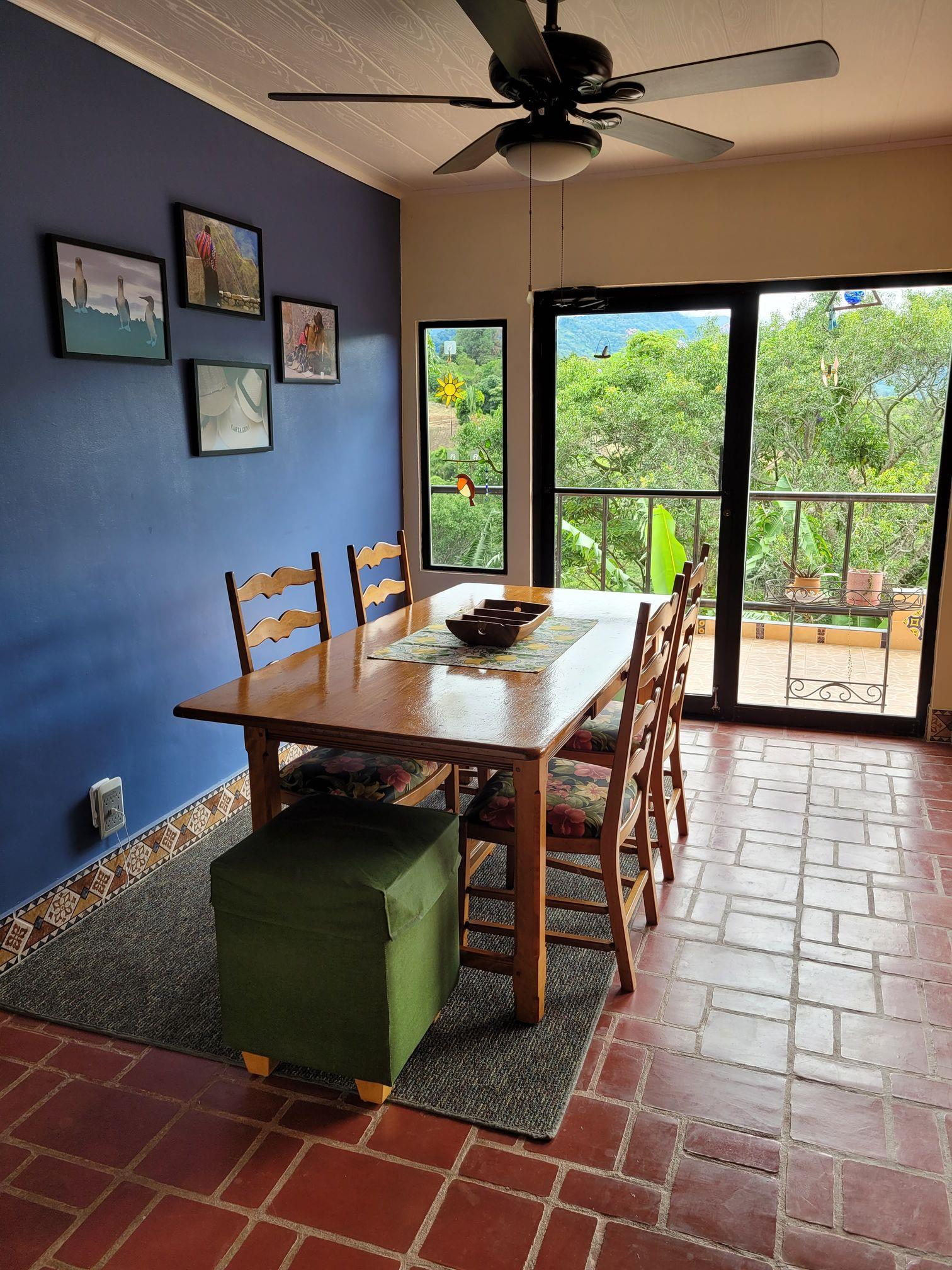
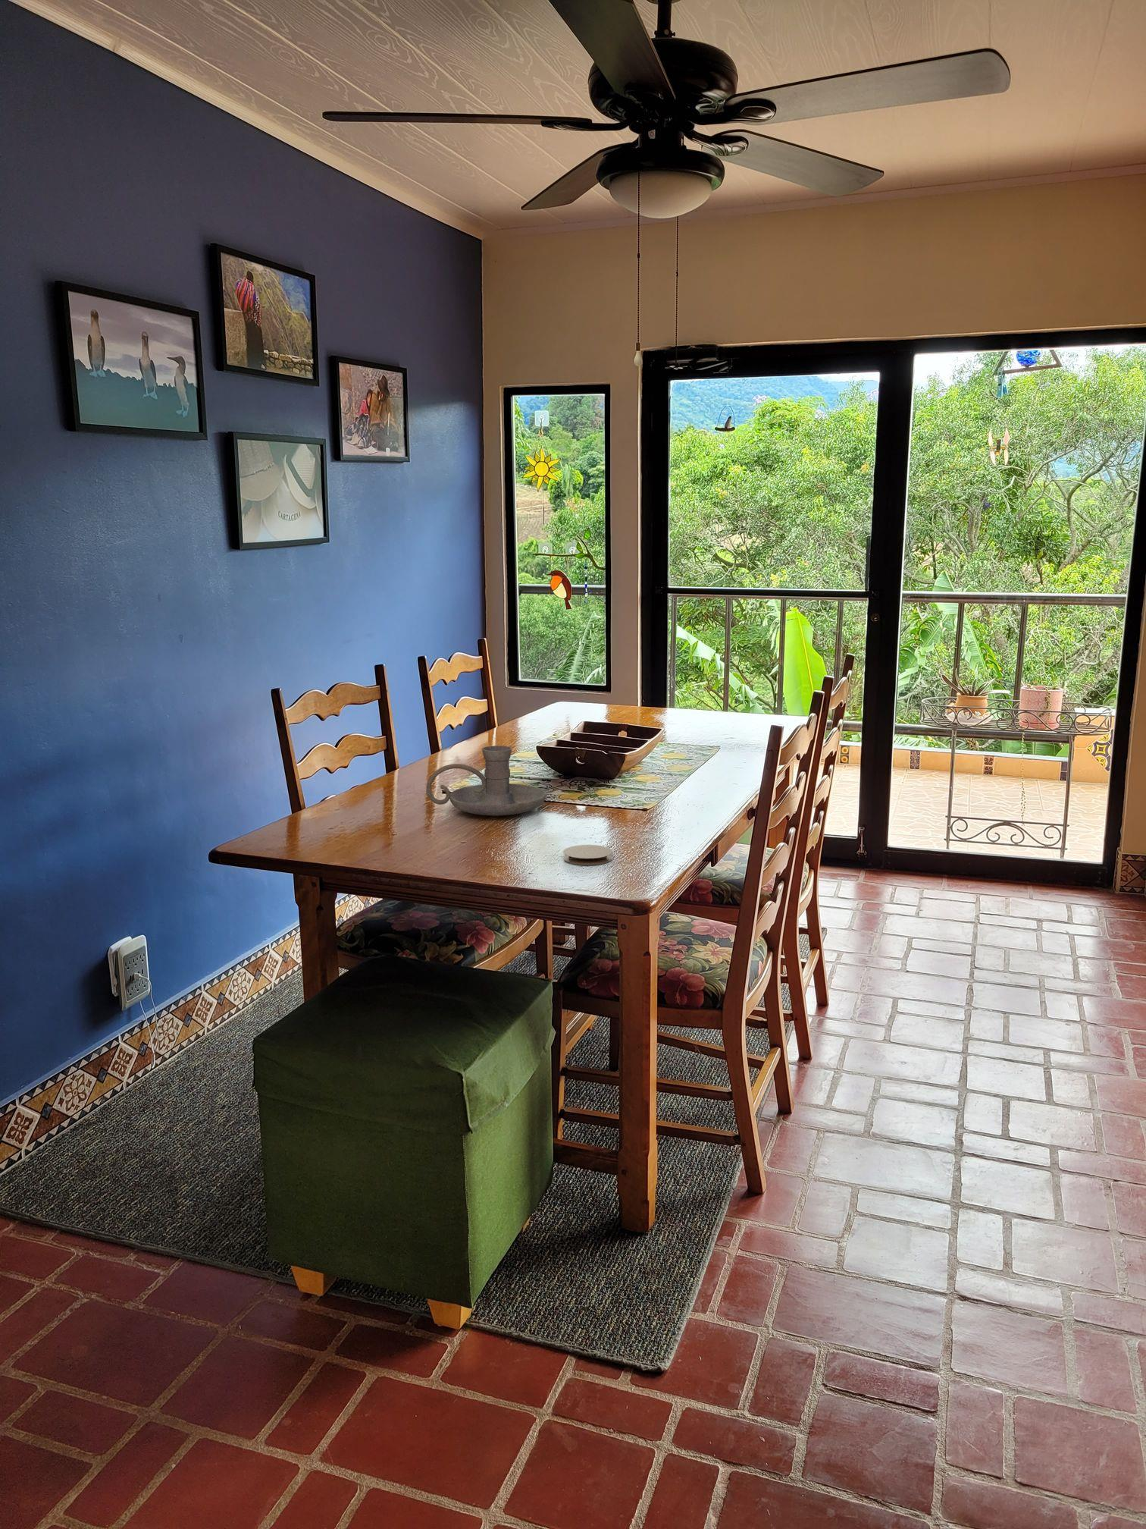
+ candle holder (486, 780)
+ coaster (587, 854)
